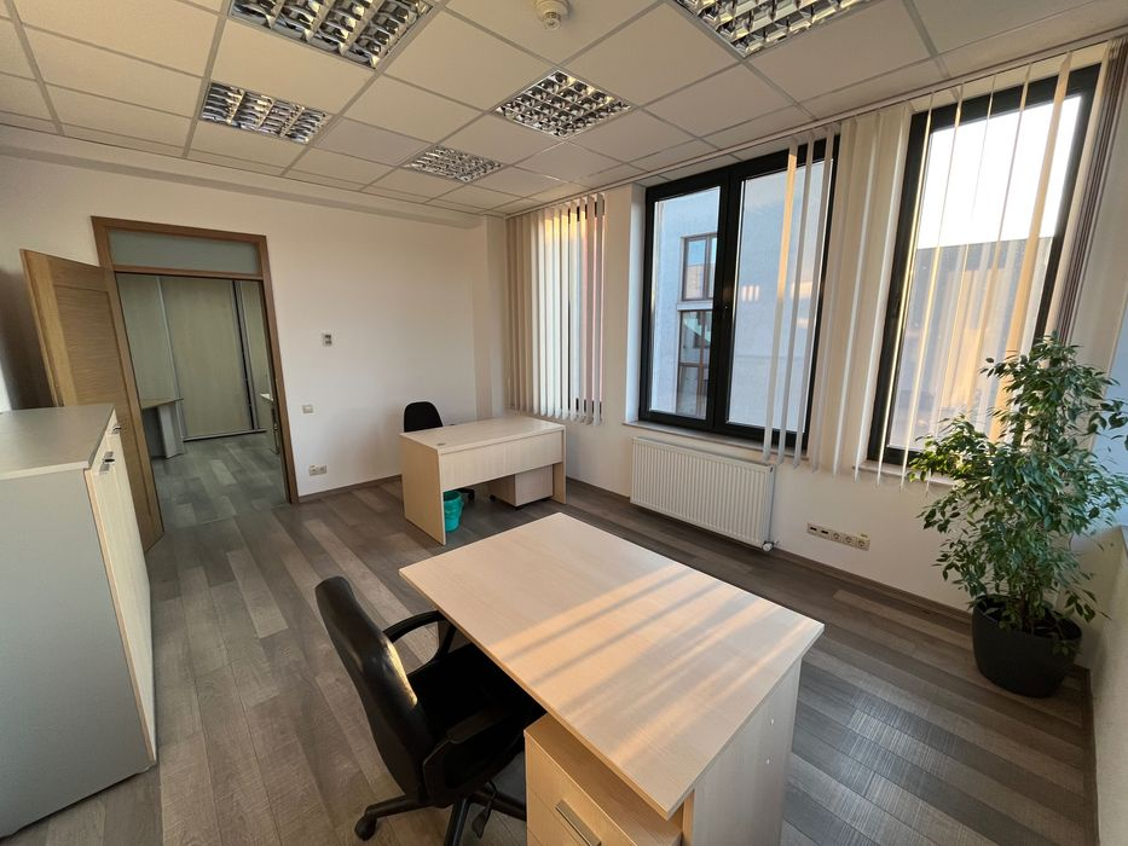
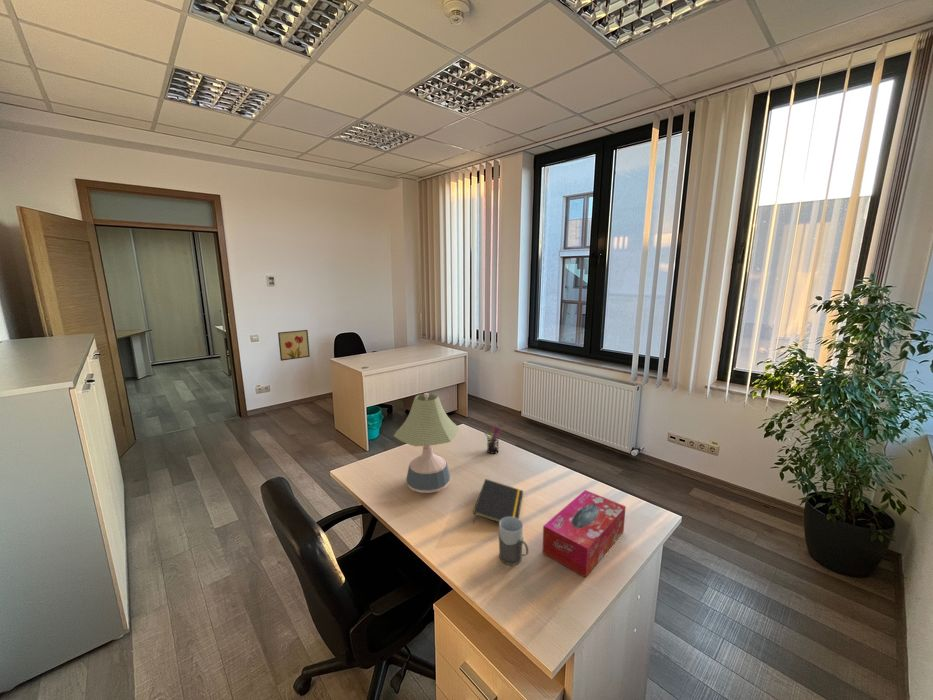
+ pen holder (491, 439)
+ tissue box (585, 528)
+ desk lamp (427, 440)
+ wall art (294, 344)
+ notepad (499, 501)
+ mug (514, 544)
